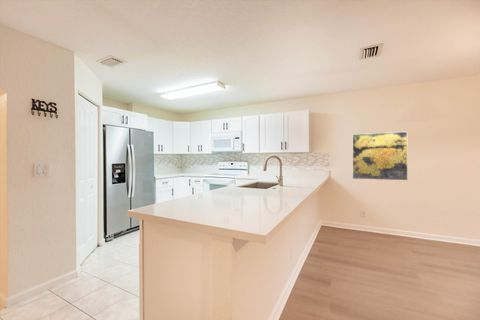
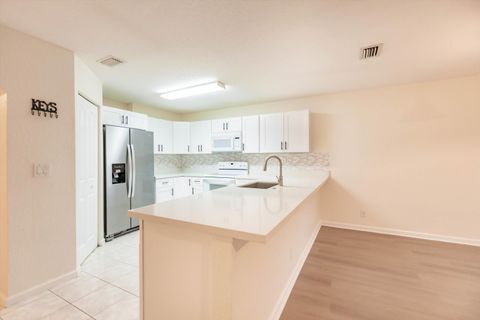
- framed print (378, 156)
